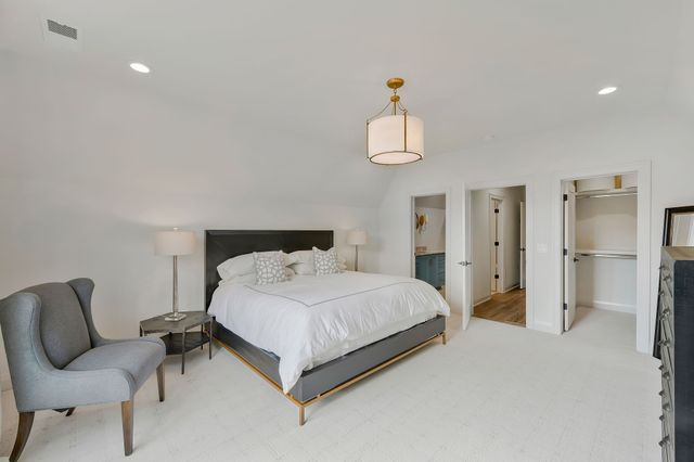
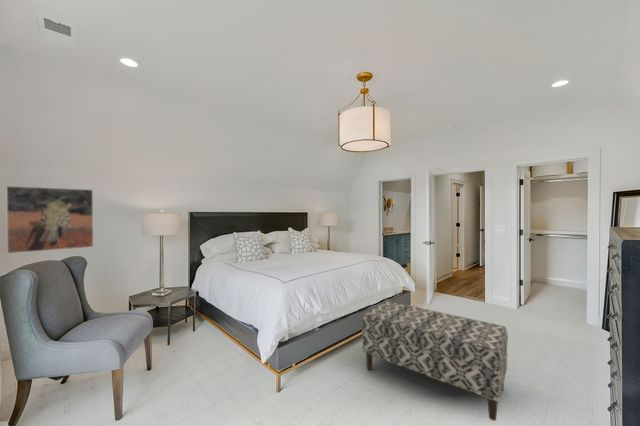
+ bench (430, 349)
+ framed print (53, 218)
